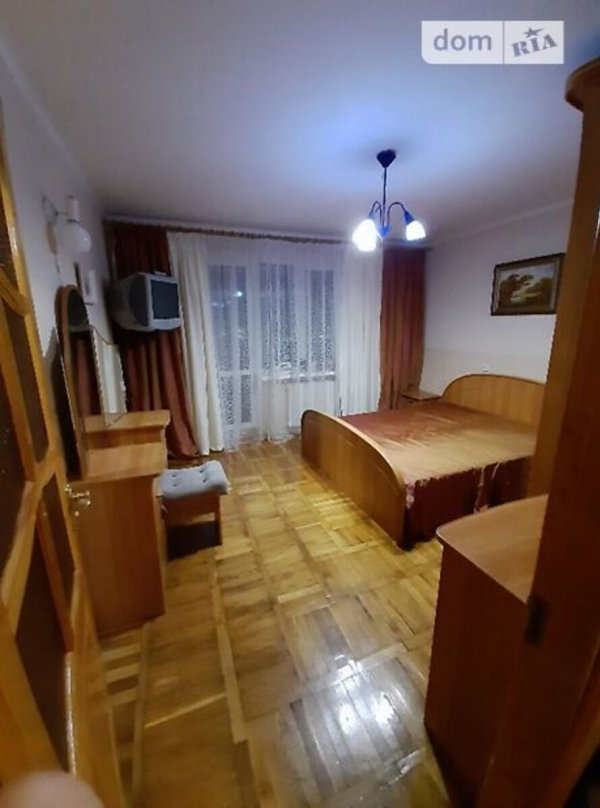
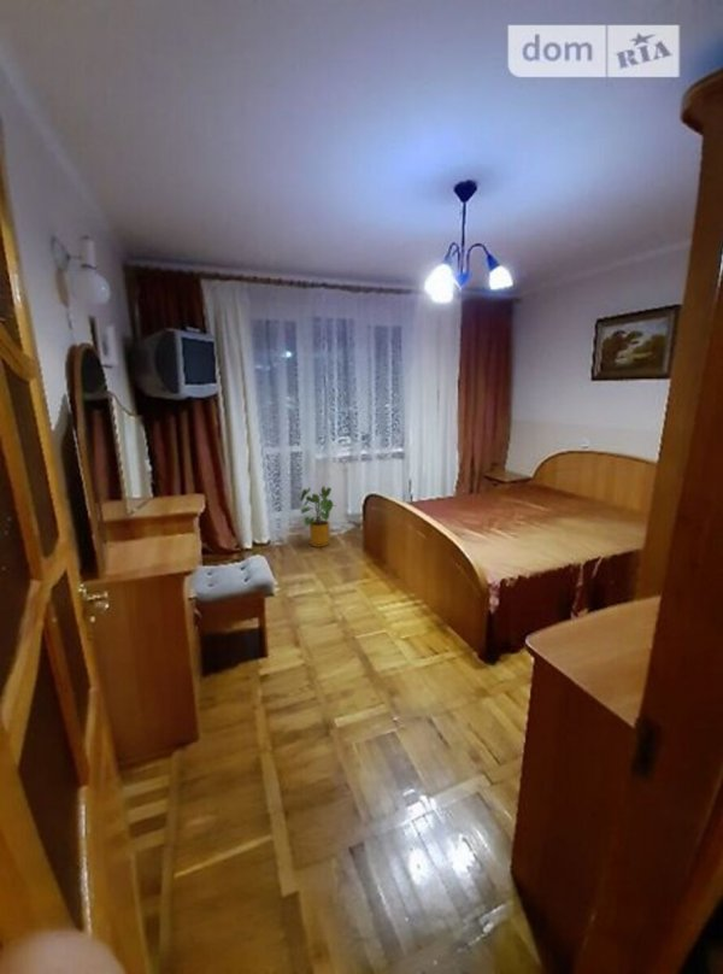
+ house plant (317, 517)
